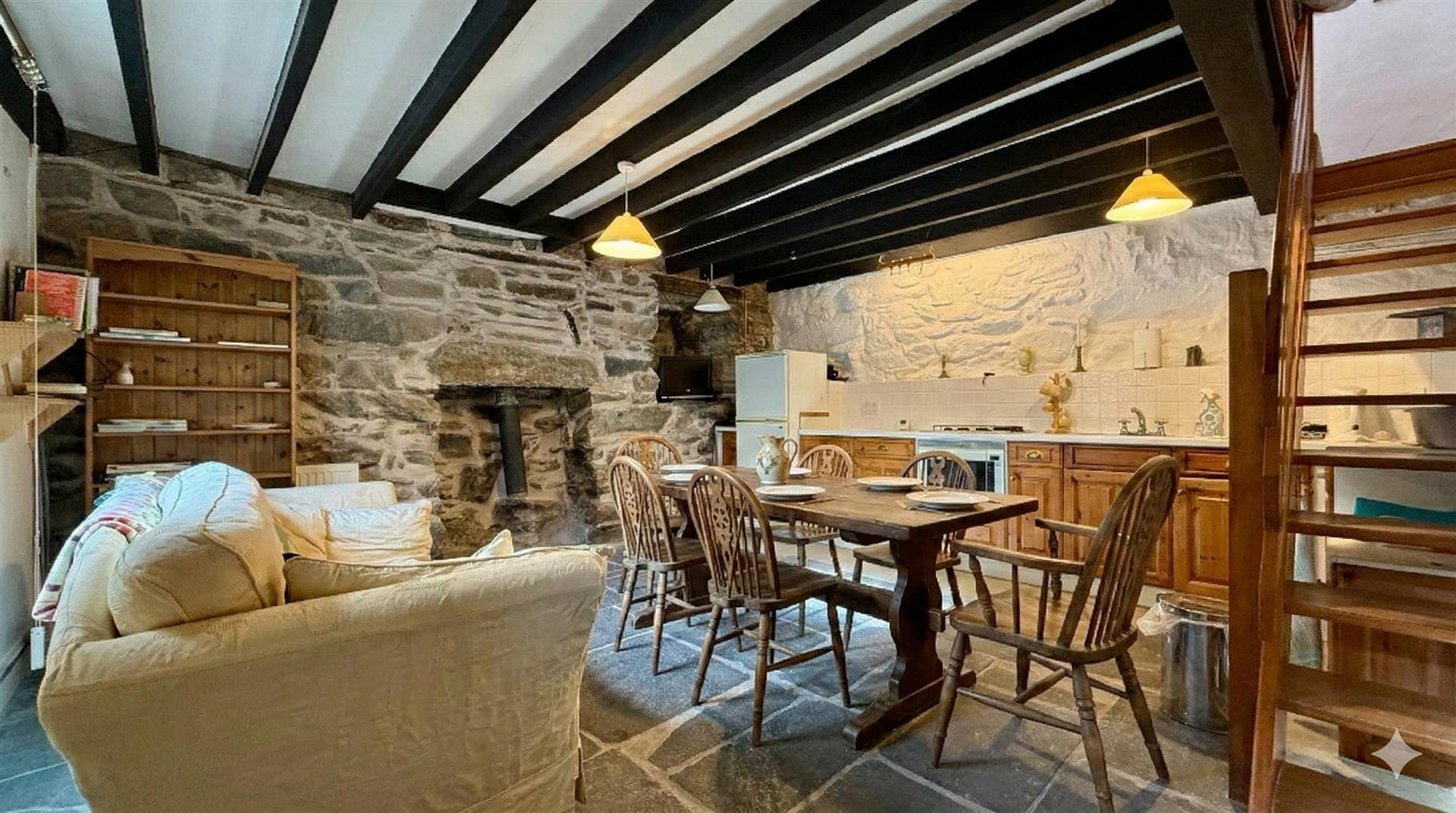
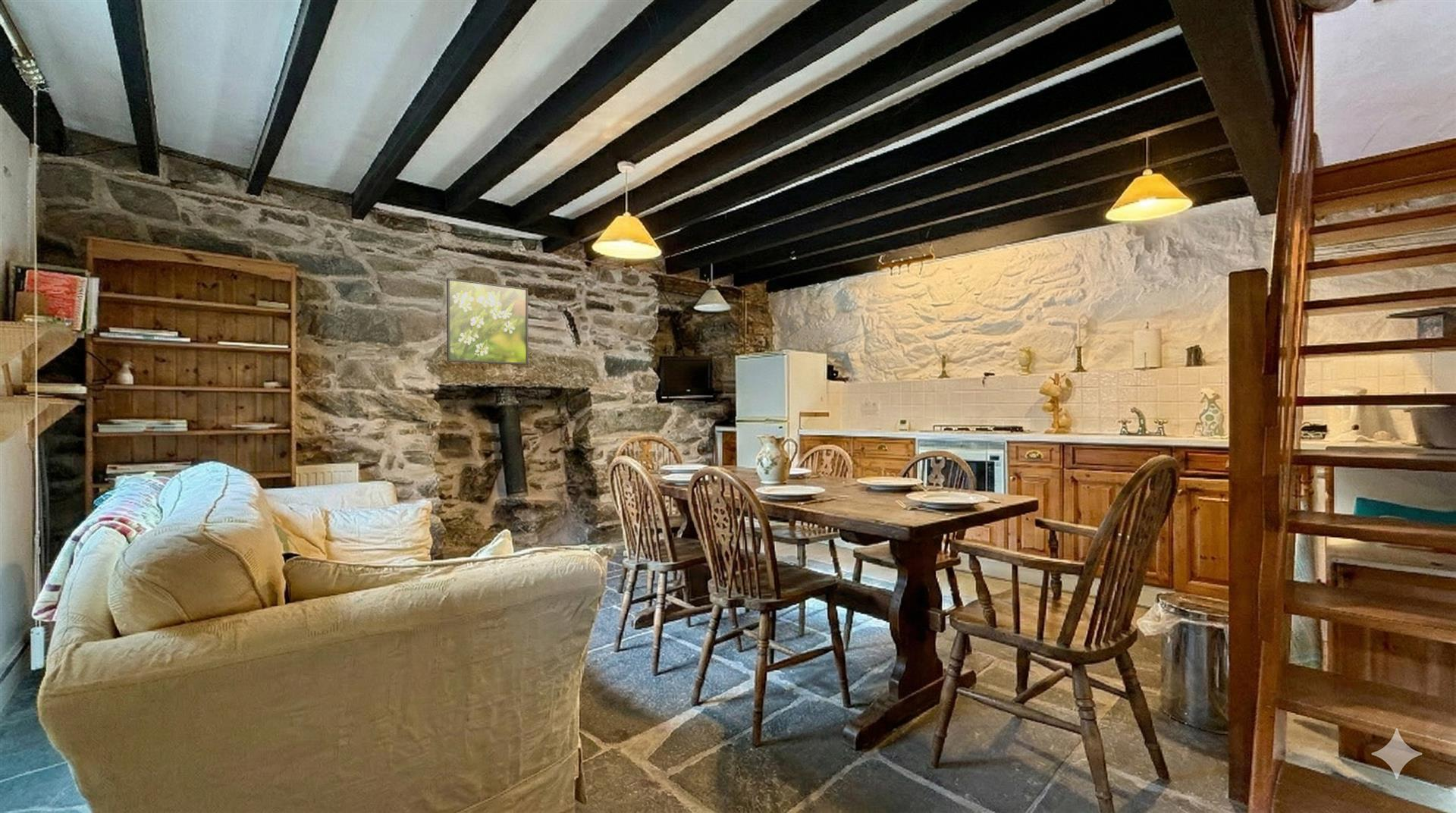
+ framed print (489, 323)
